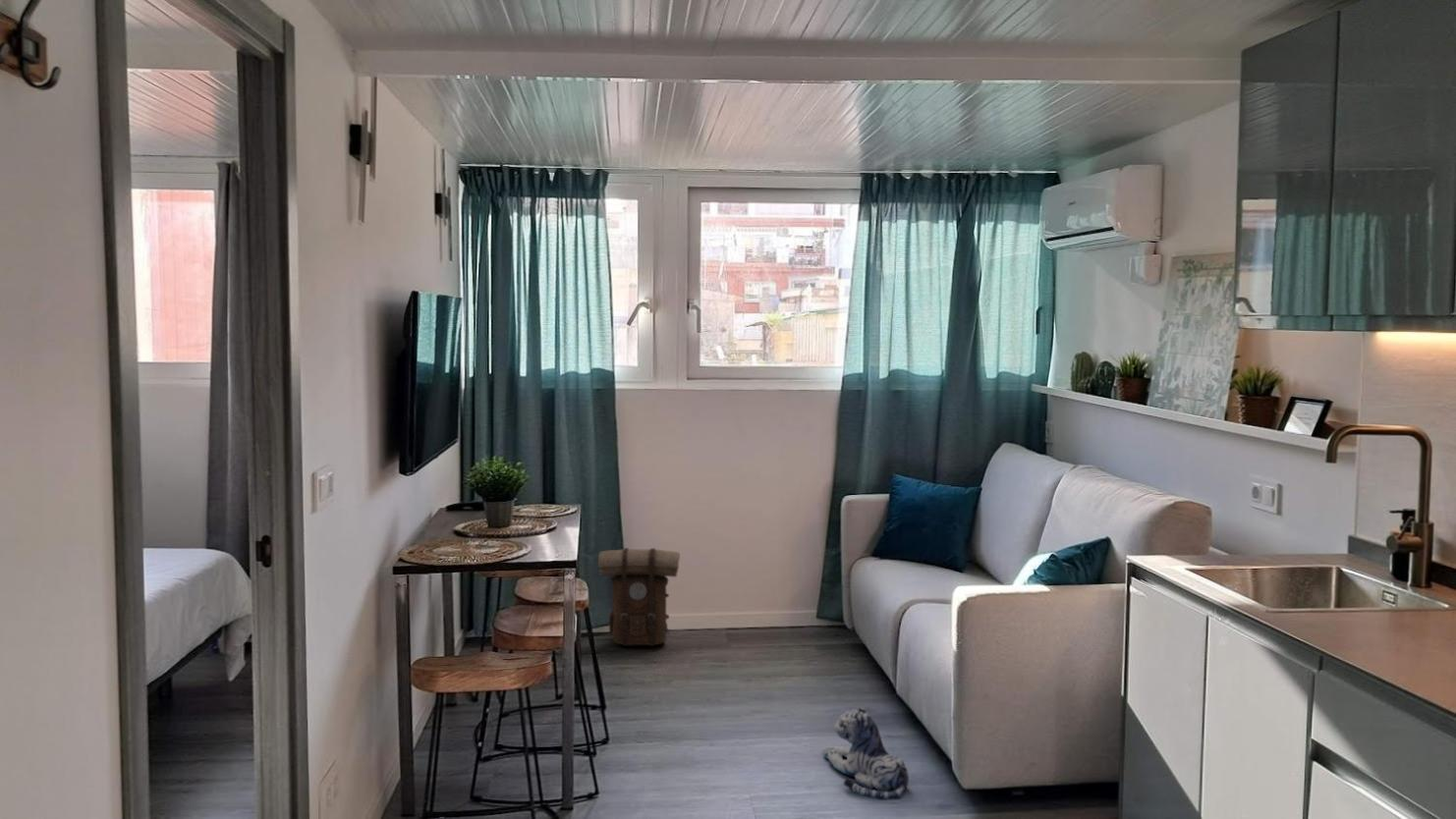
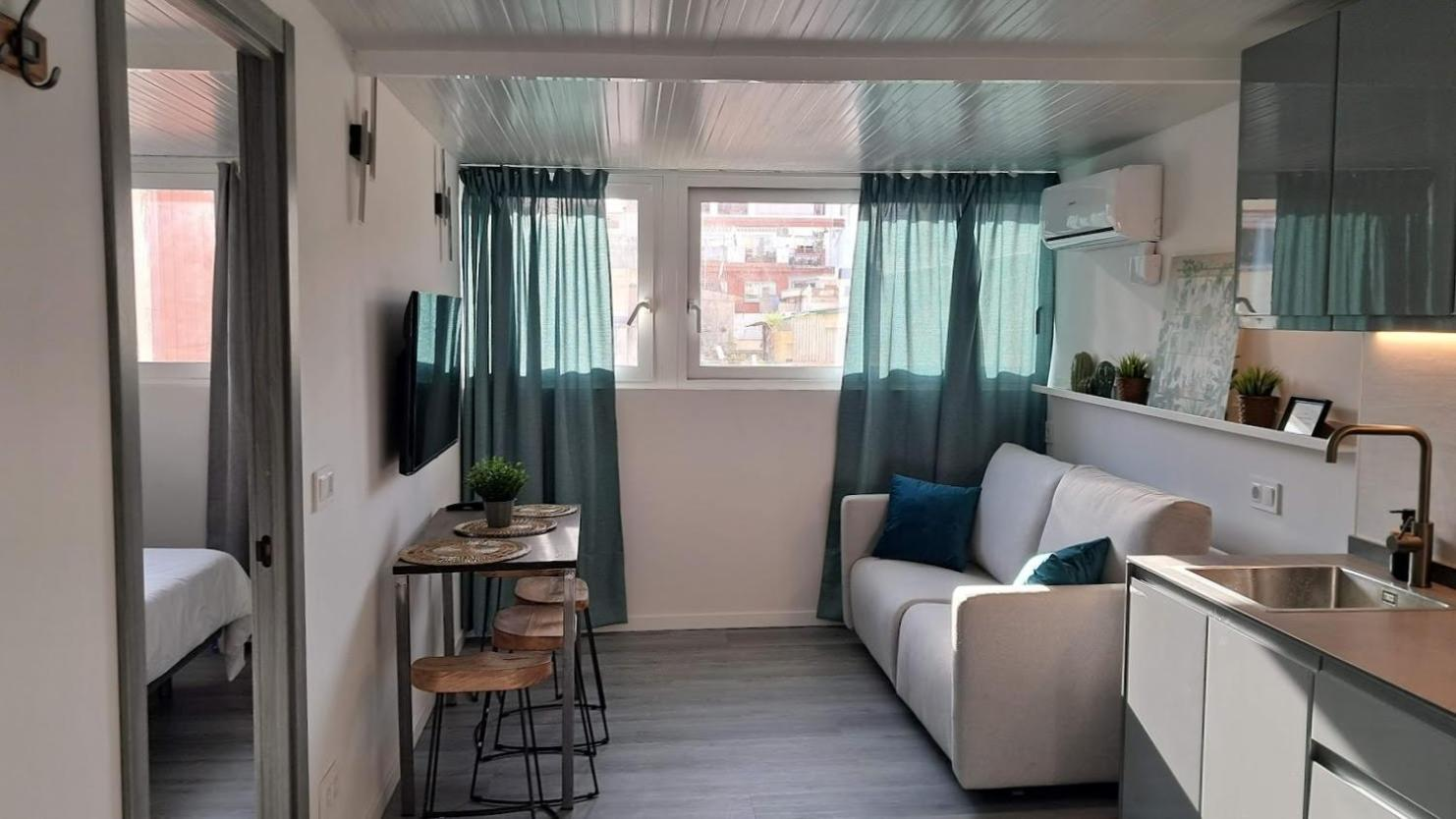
- plush toy (861, 745)
- backpack (640, 593)
